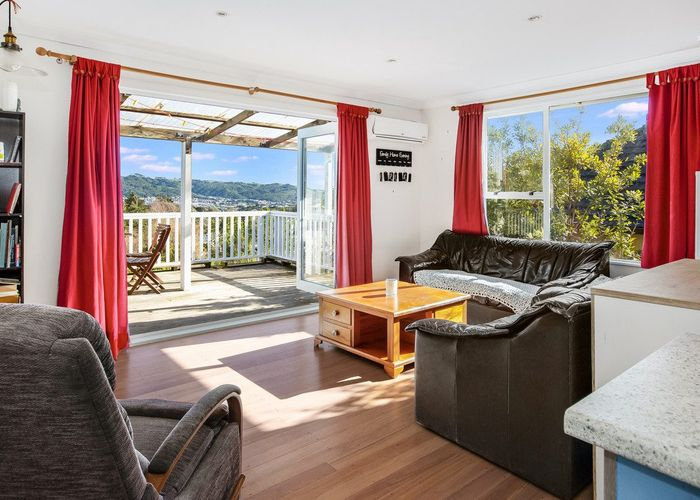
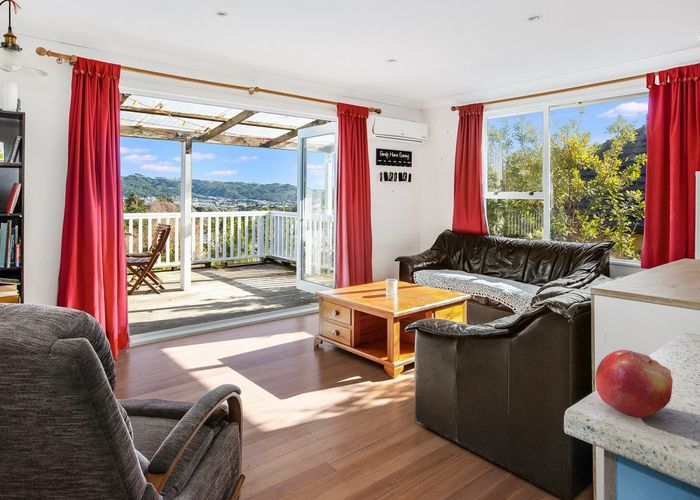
+ fruit (634, 380)
